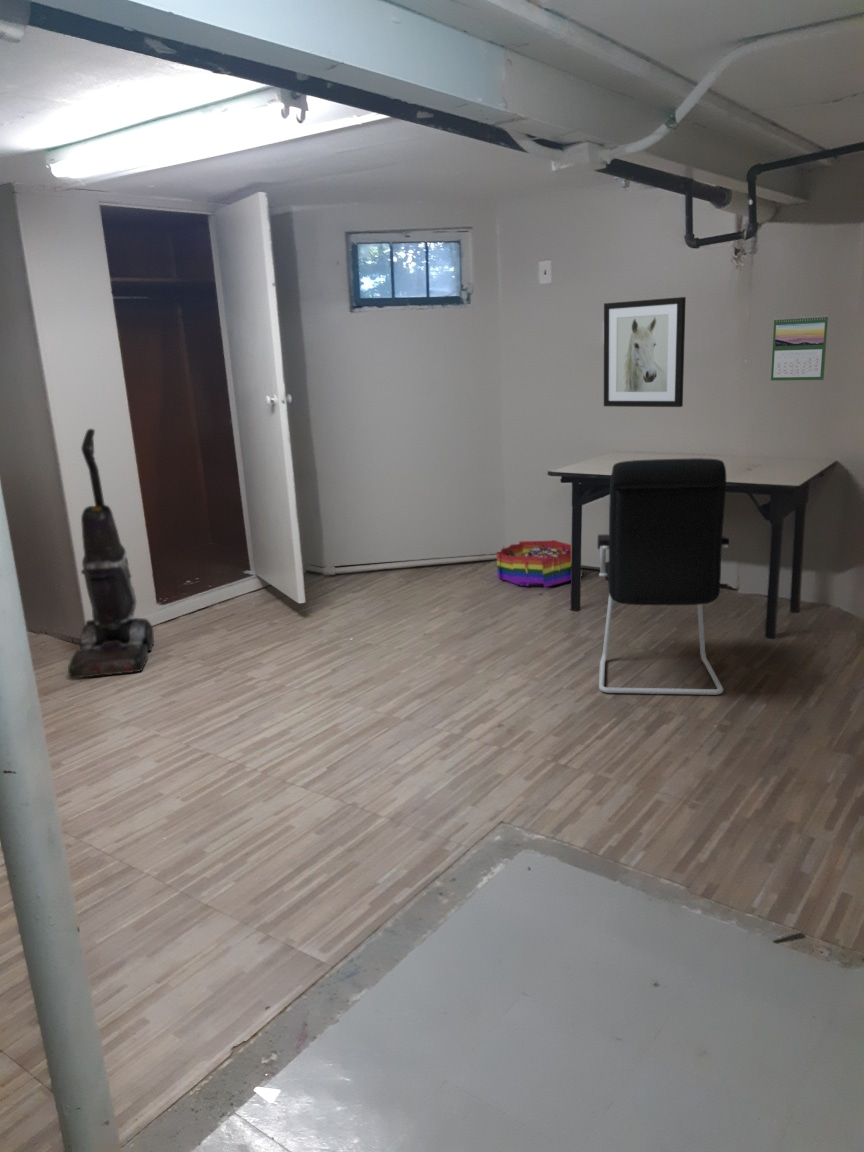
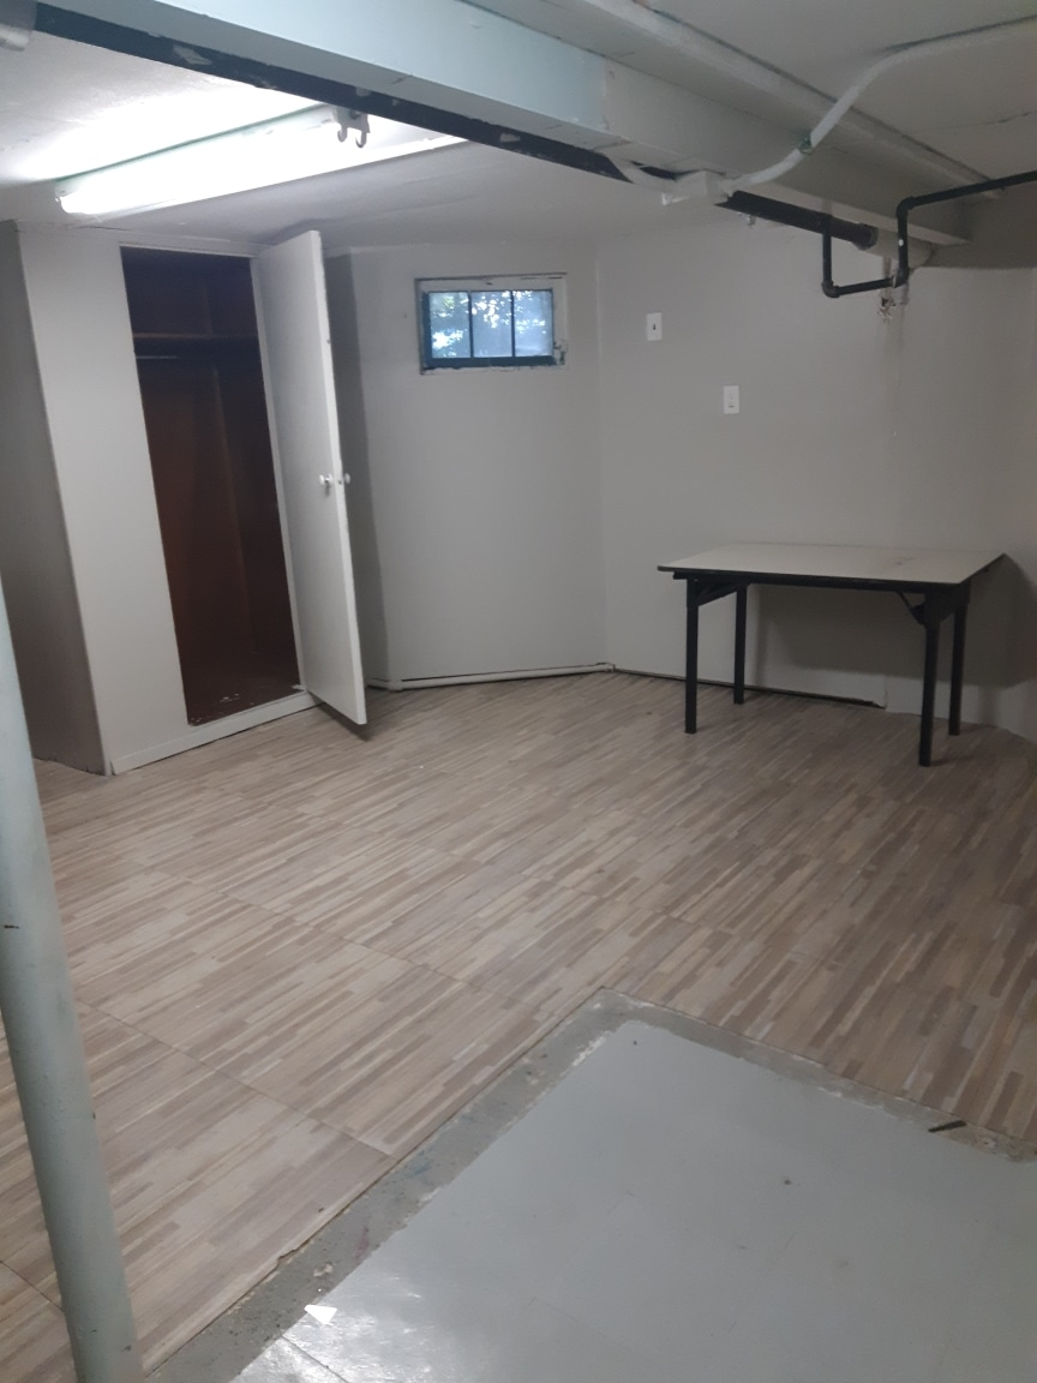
- calendar (798, 348)
- vacuum cleaner (96, 550)
- office chair (659, 569)
- storage bin (536, 562)
- wall art (642, 354)
